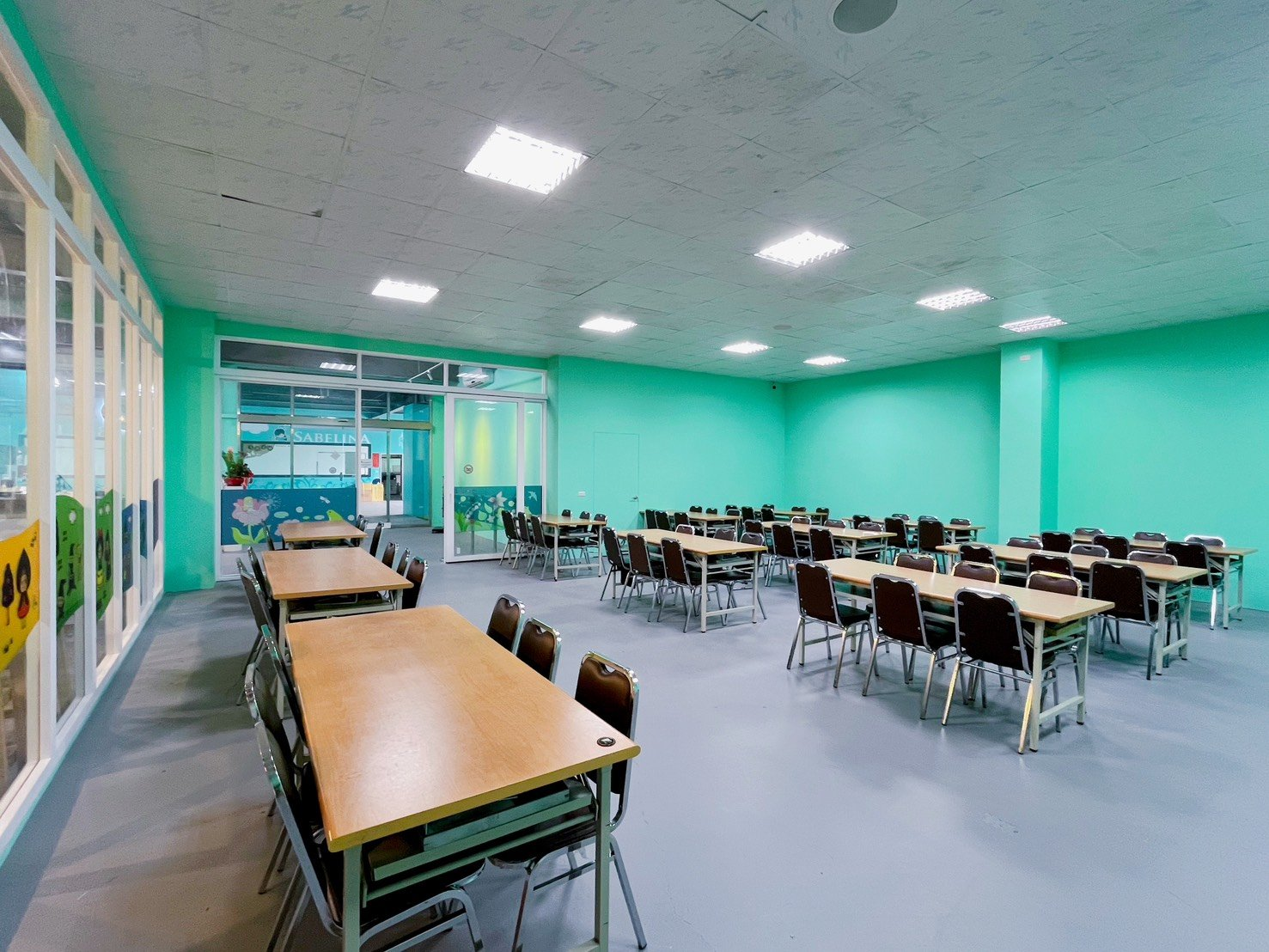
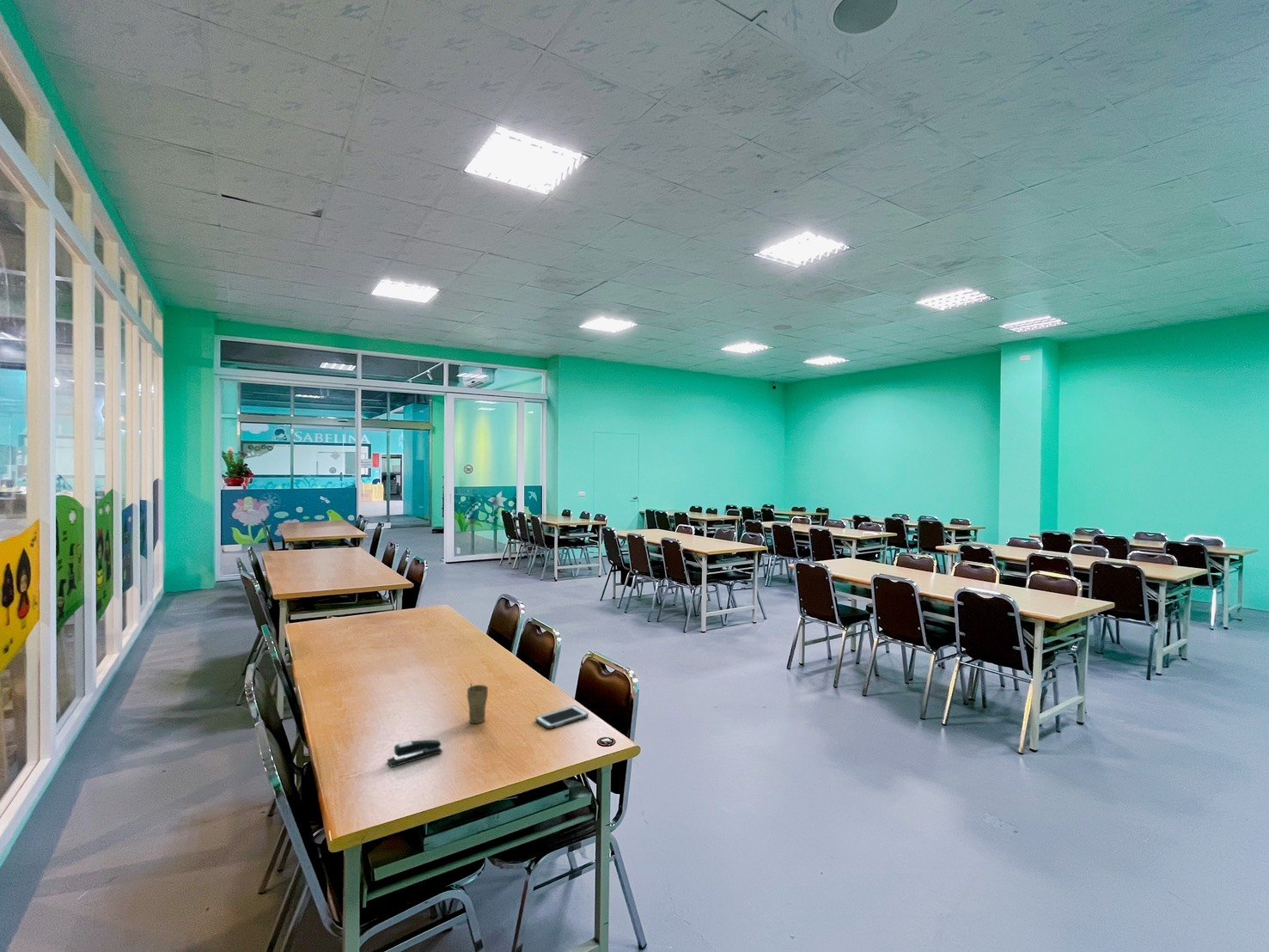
+ cup (477, 700)
+ stapler (415, 748)
+ cell phone (562, 717)
